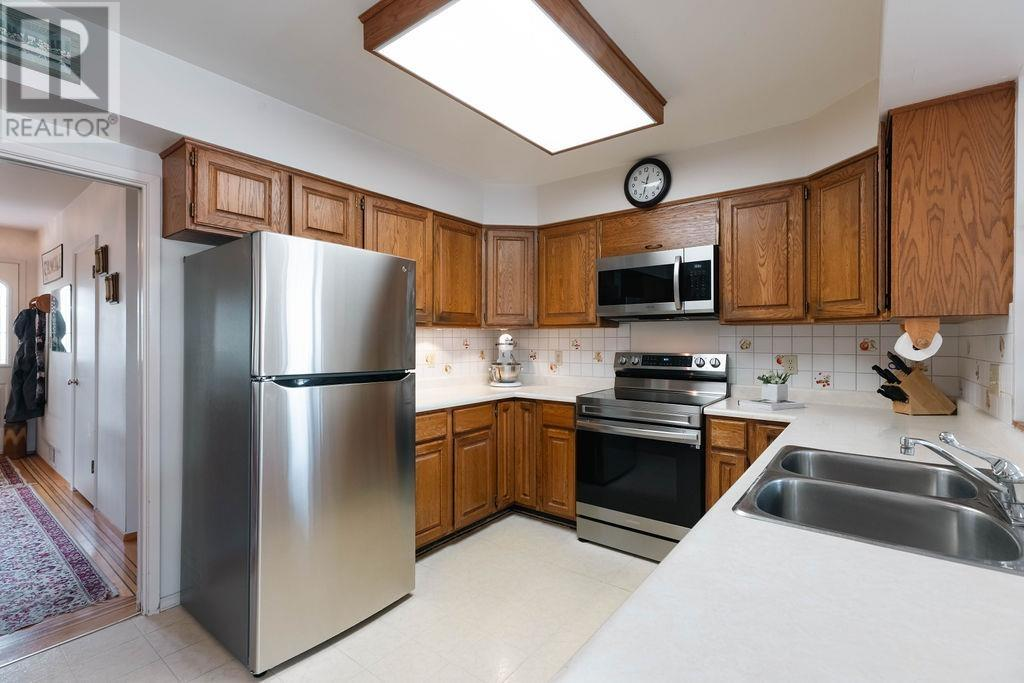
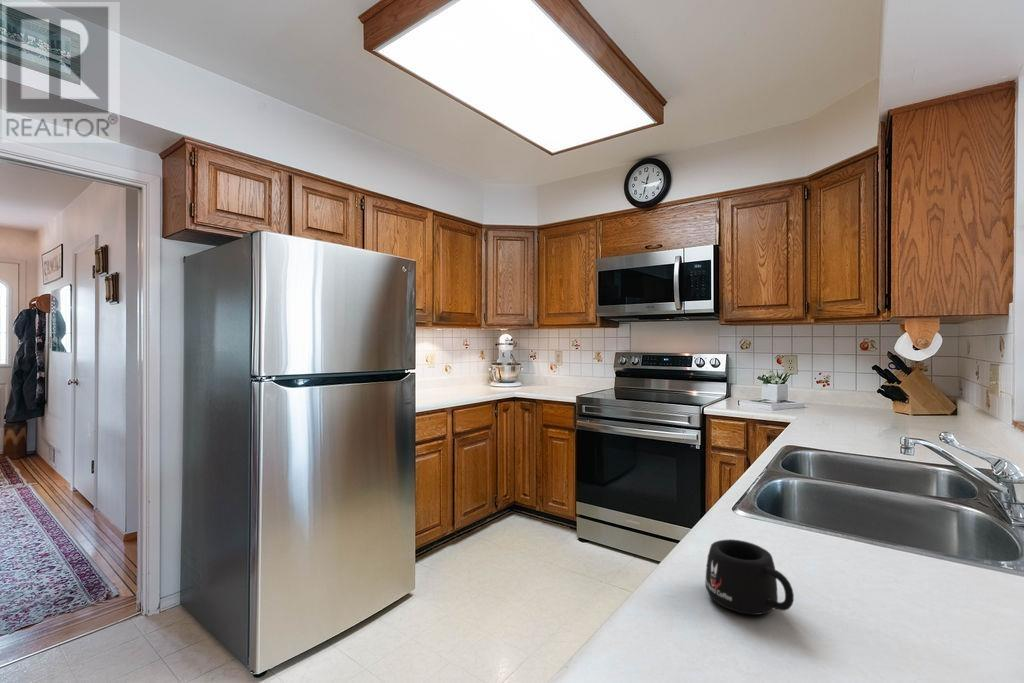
+ mug (750, 580)
